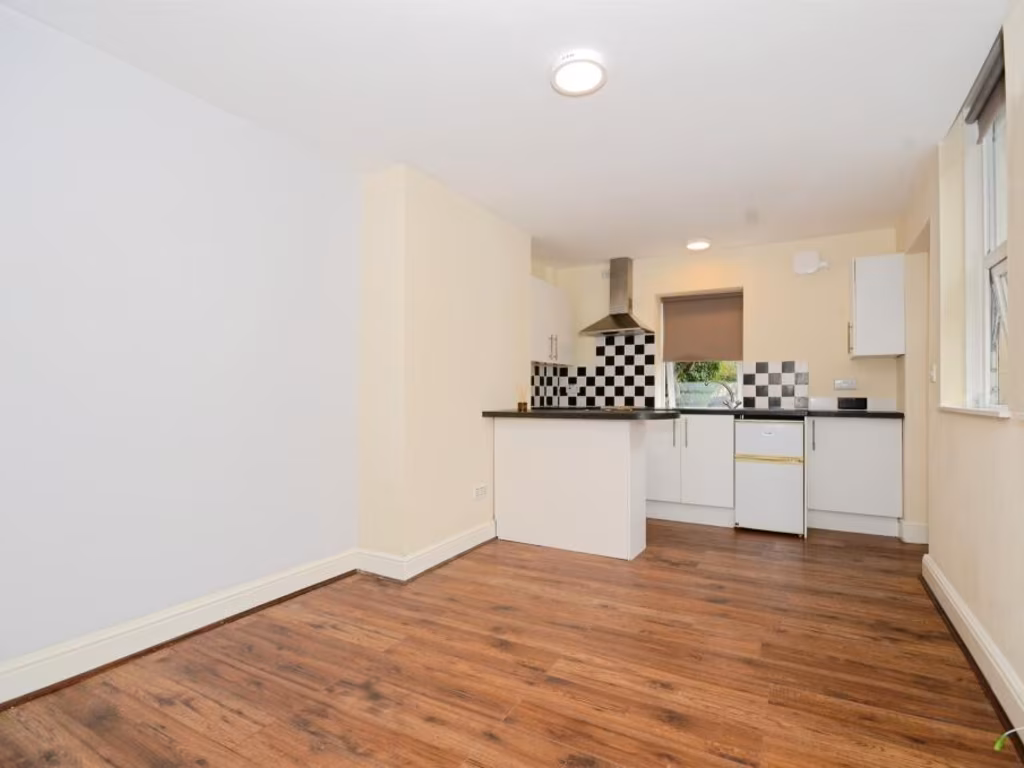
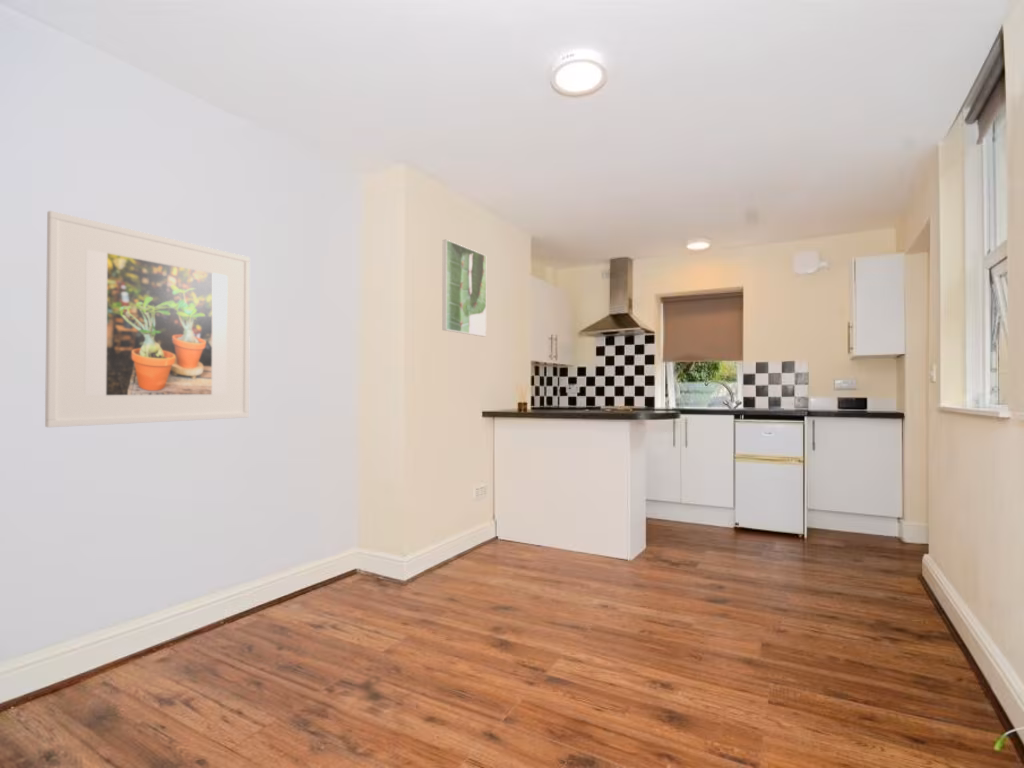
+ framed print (162, 329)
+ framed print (465, 290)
